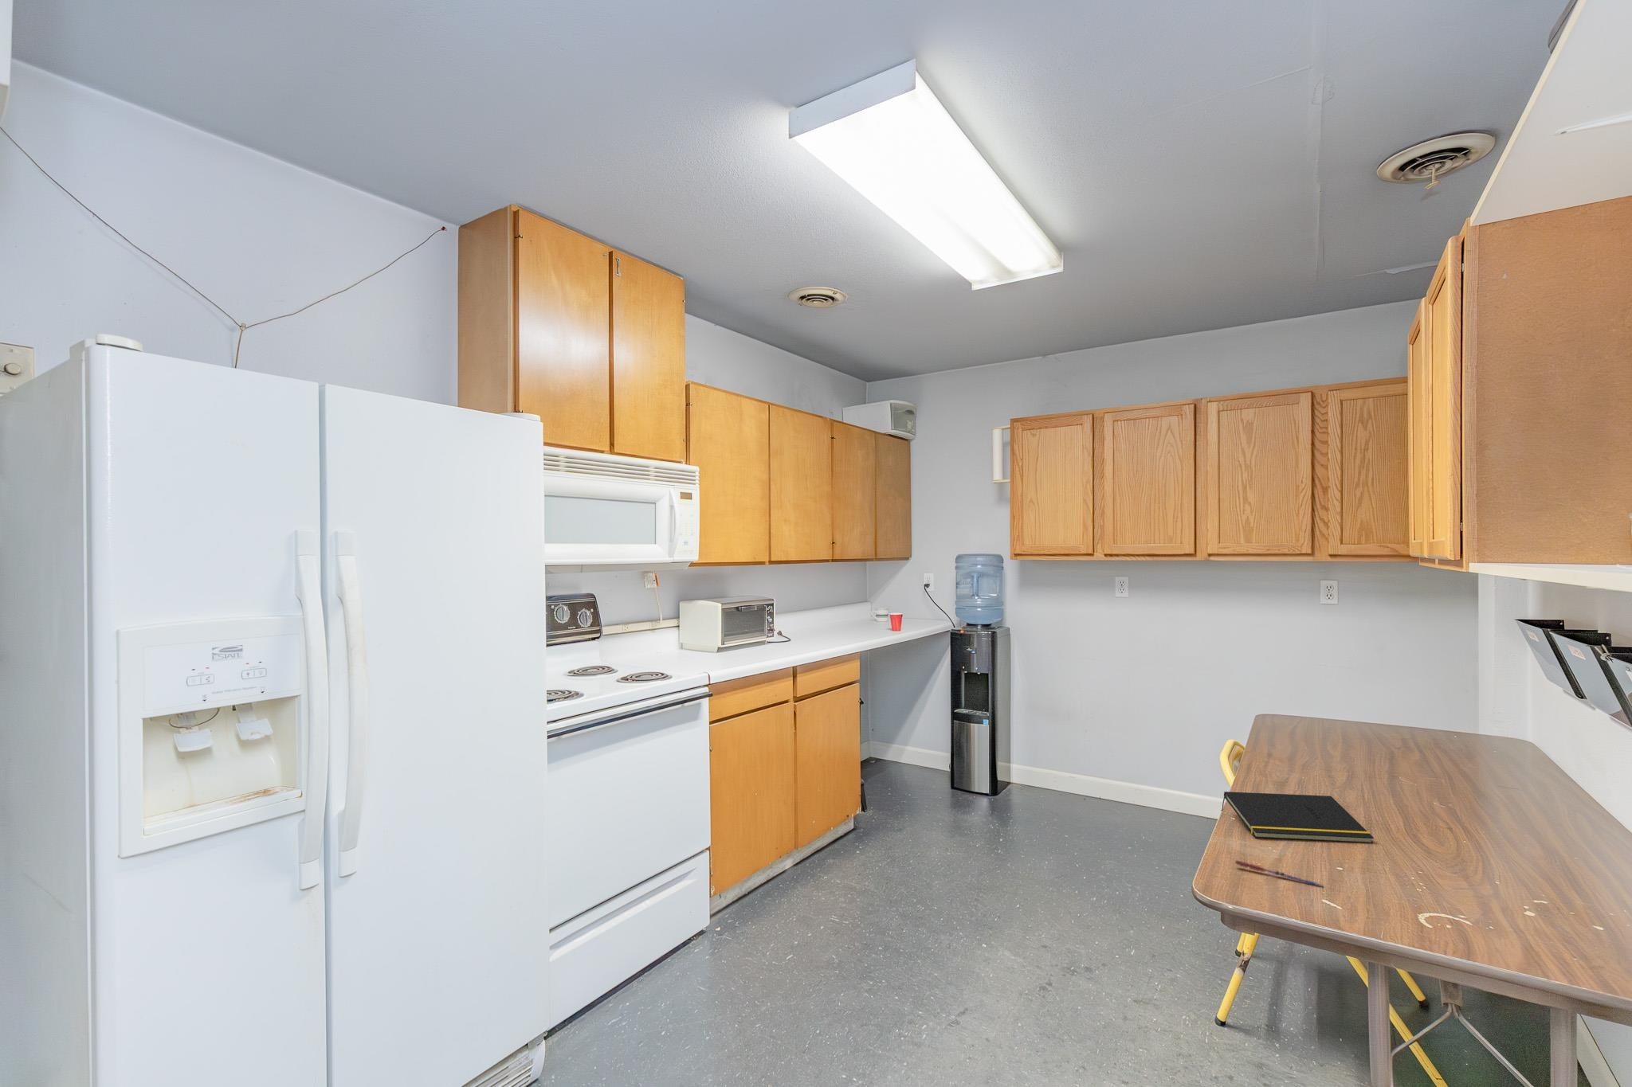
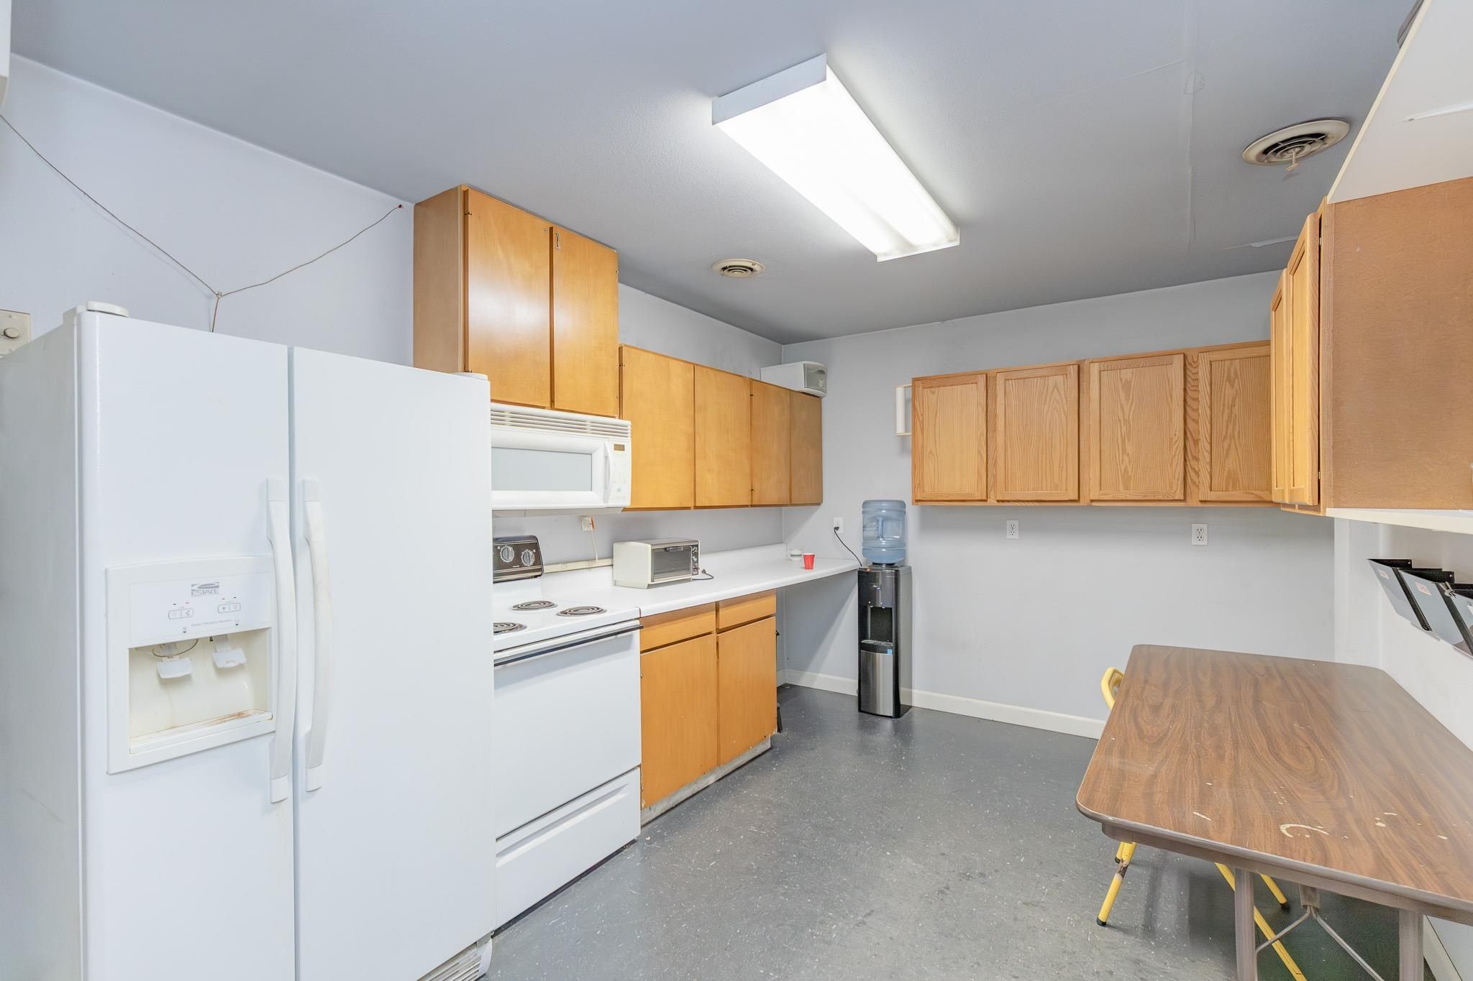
- notepad (1295, 815)
- pen (1278, 872)
